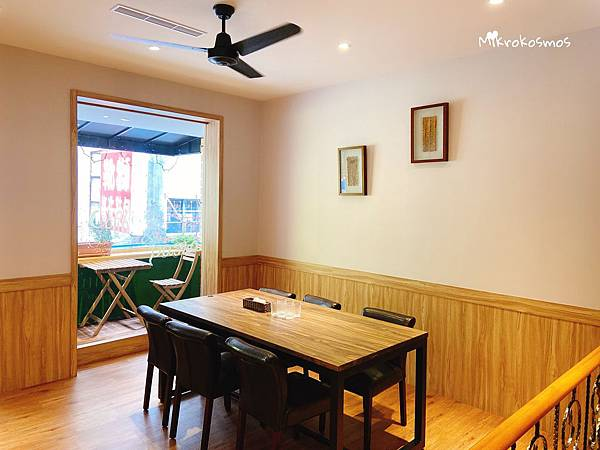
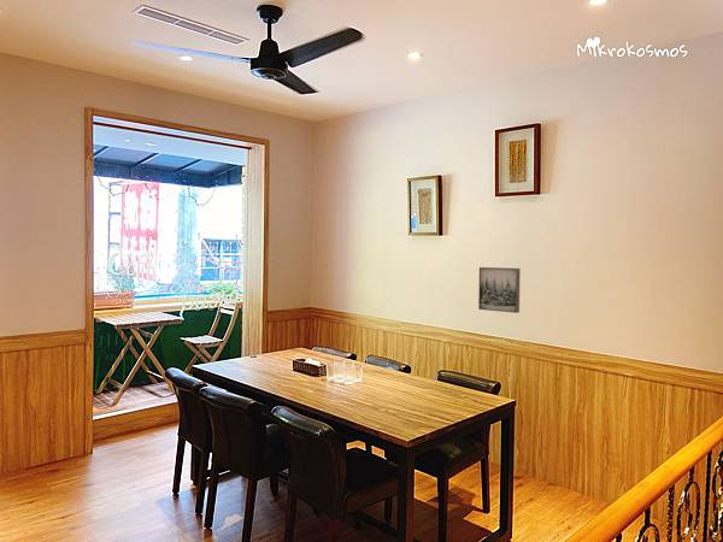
+ wall art (498, 289)
